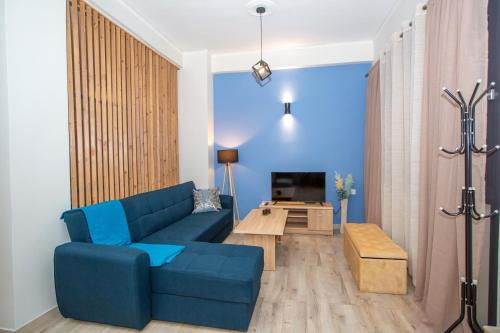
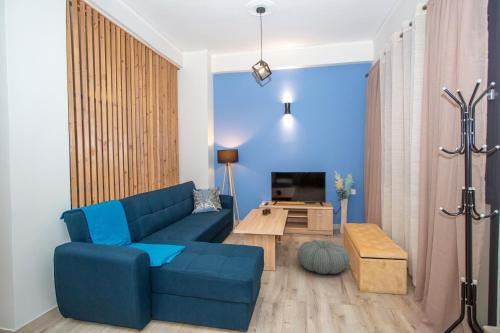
+ pouf (322, 255)
